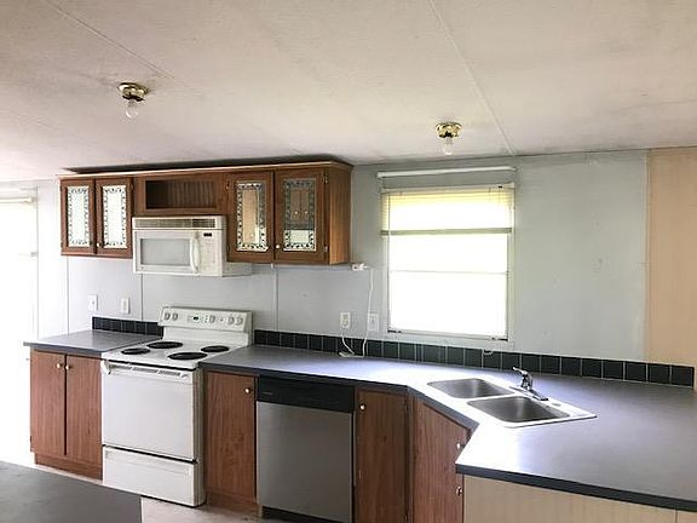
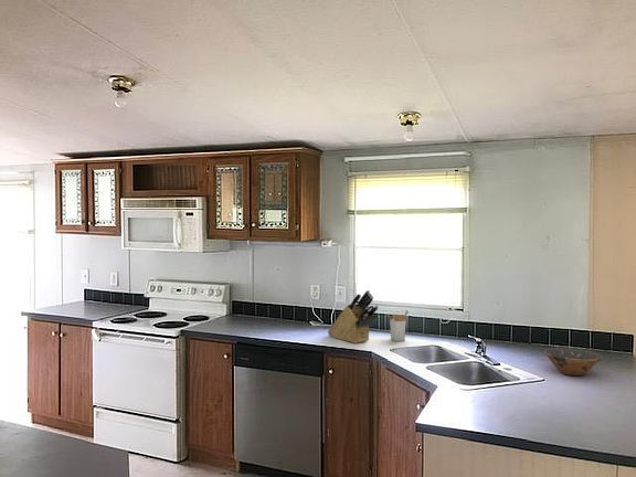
+ knife block (352, 314)
+ bowl (572, 362)
+ utensil holder (398, 326)
